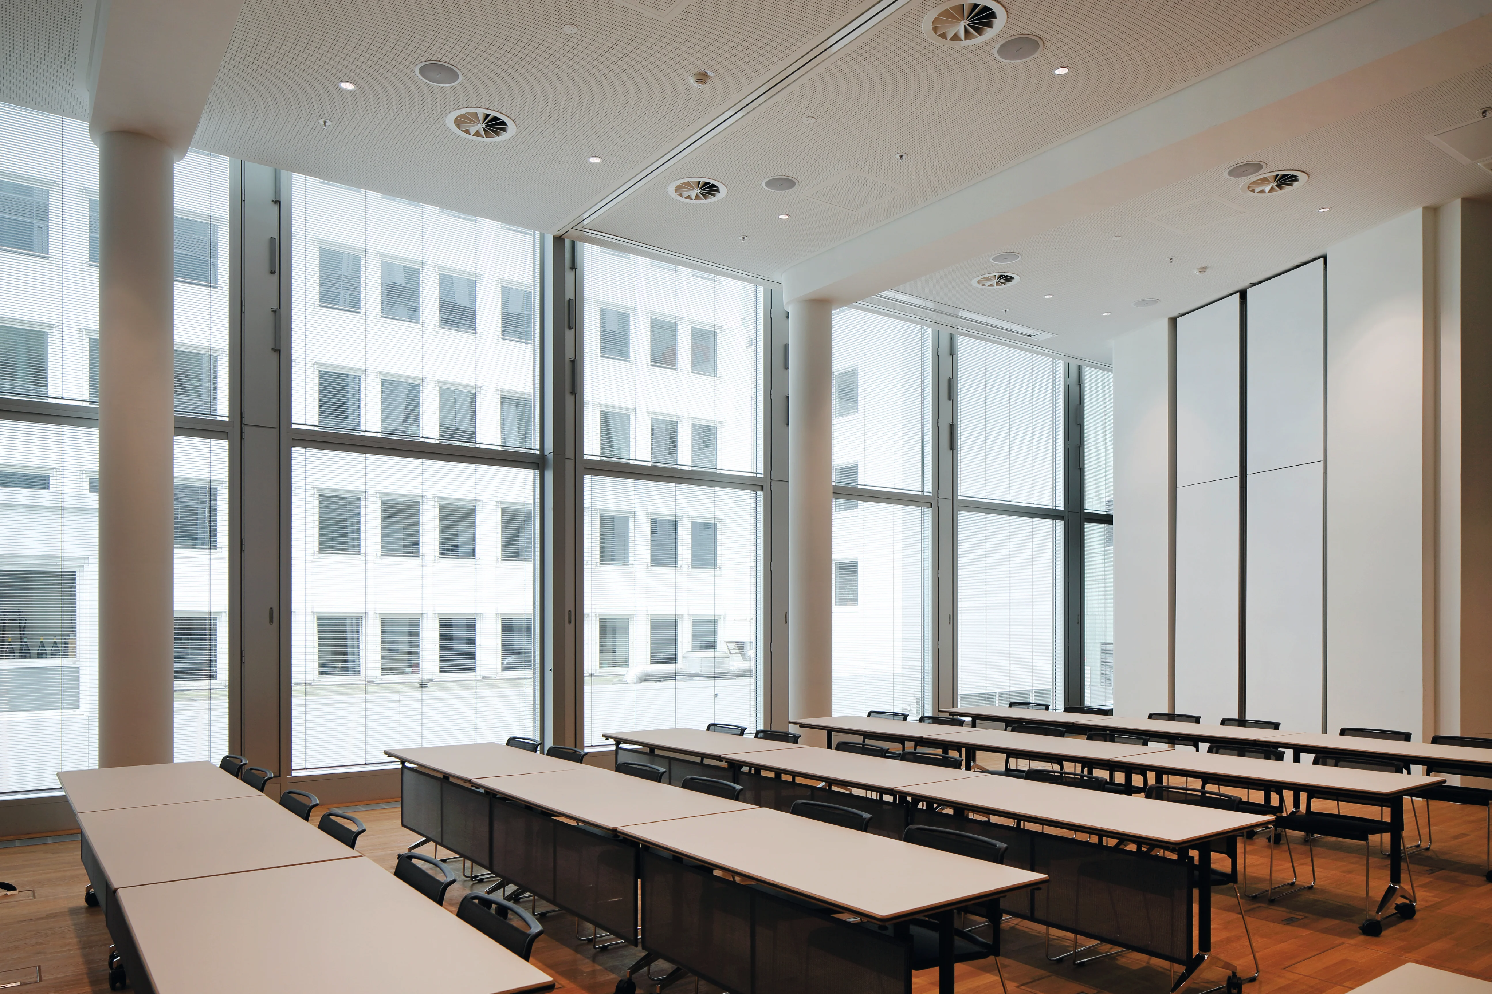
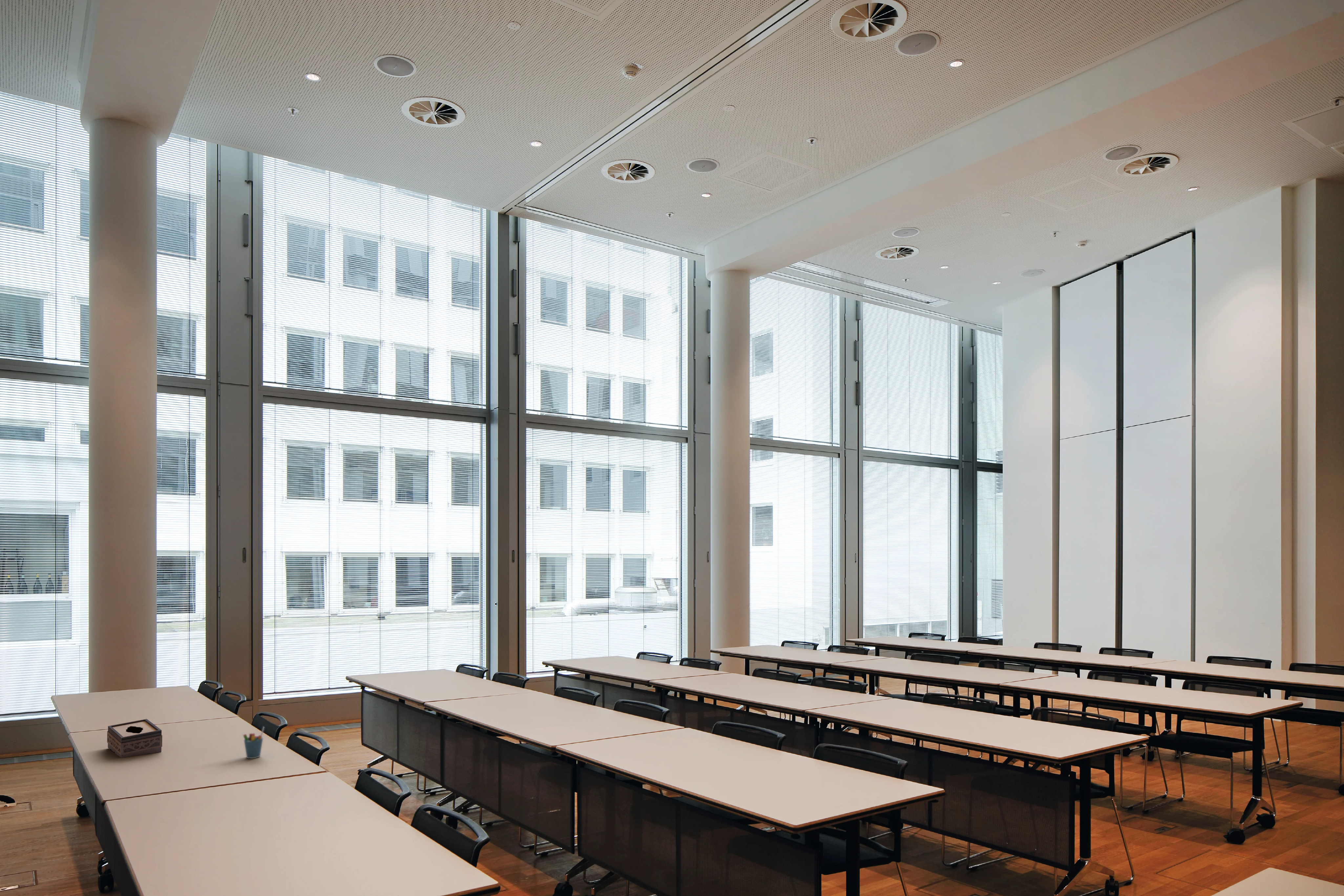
+ tissue box (134, 739)
+ pen holder (253, 743)
